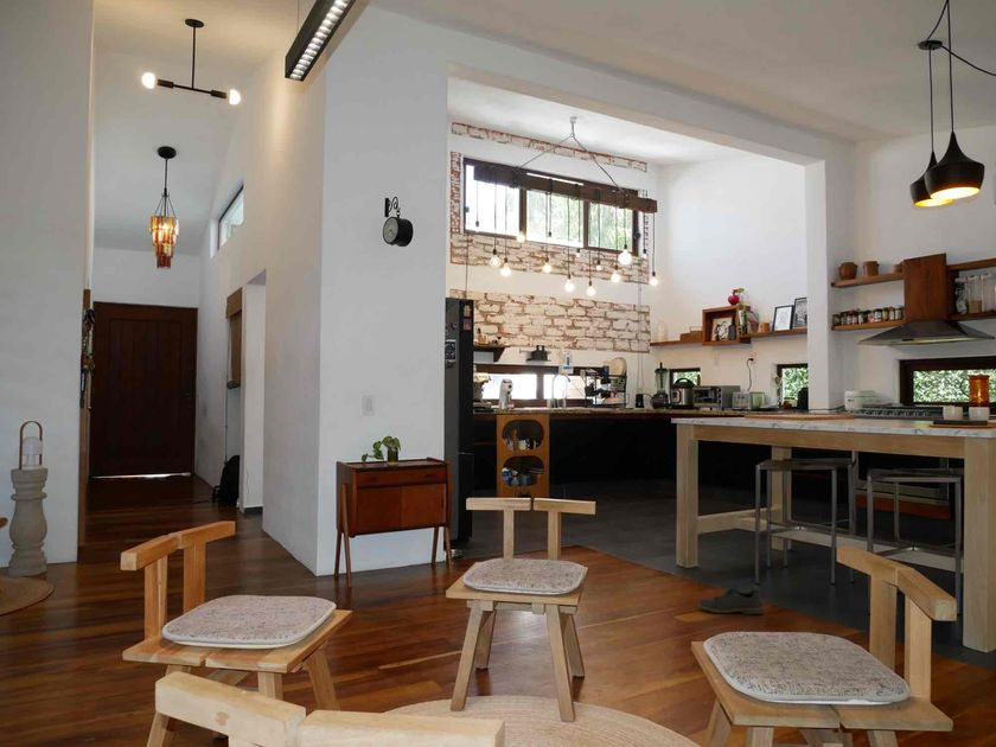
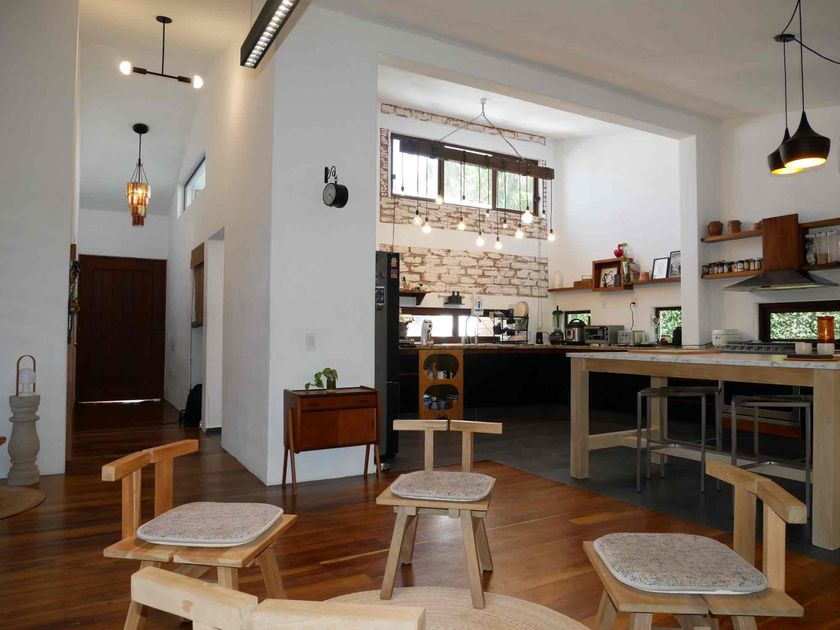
- shoe (730, 599)
